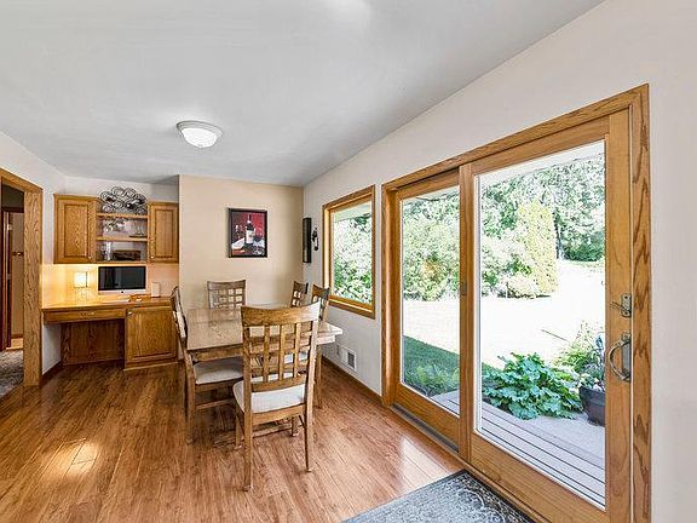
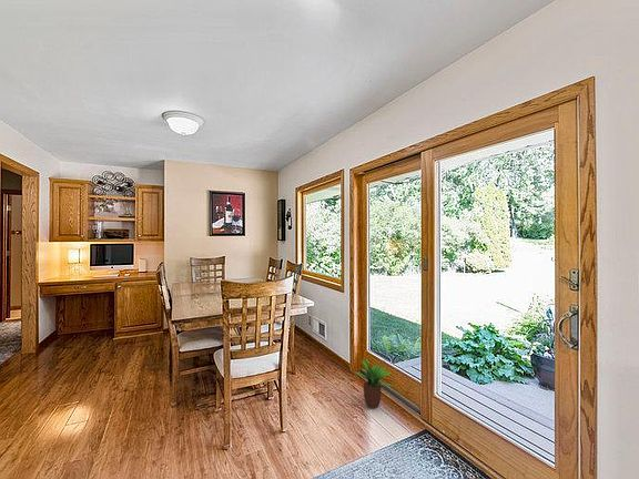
+ potted plant (376, 381)
